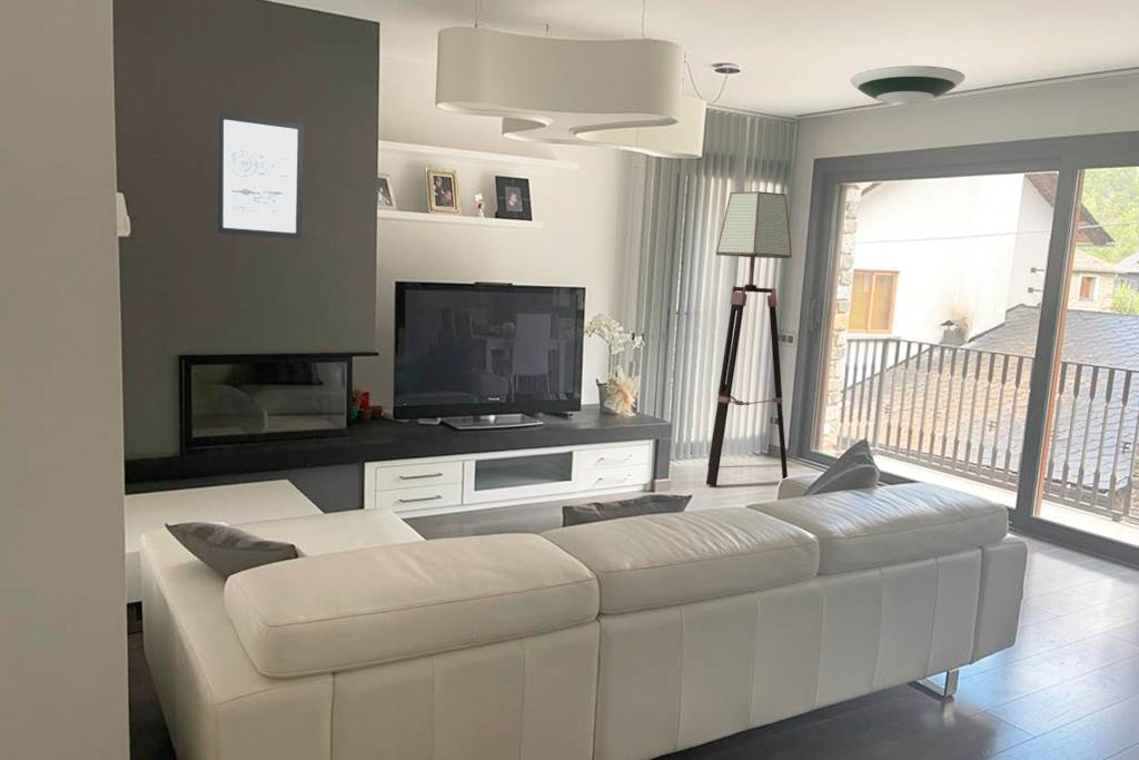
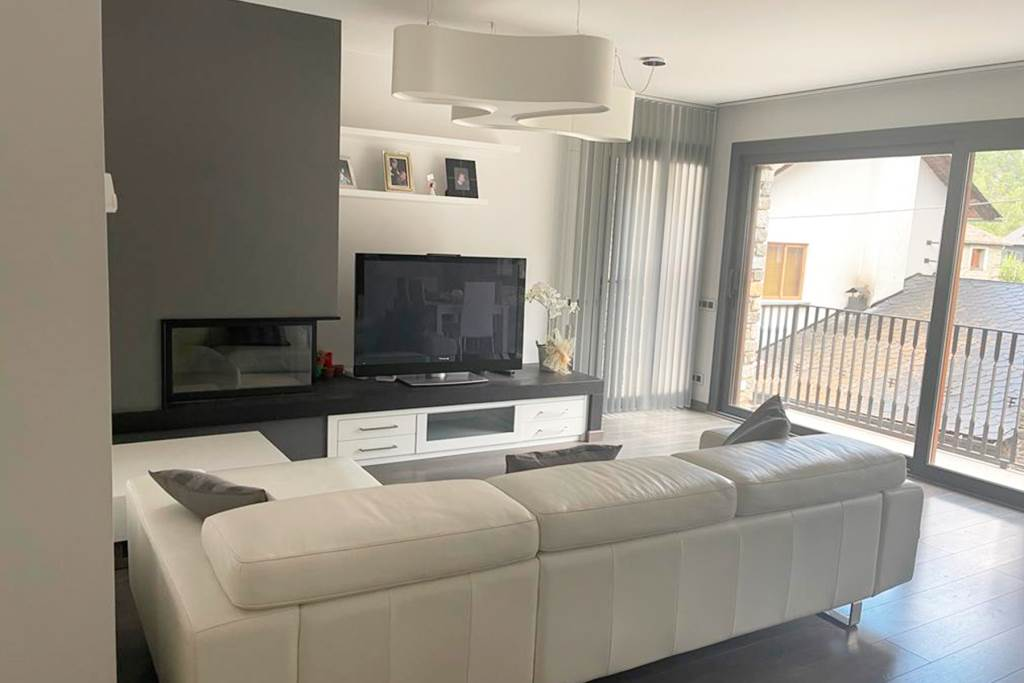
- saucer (904, 92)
- wall art (260, 177)
- floor lamp (739, 337)
